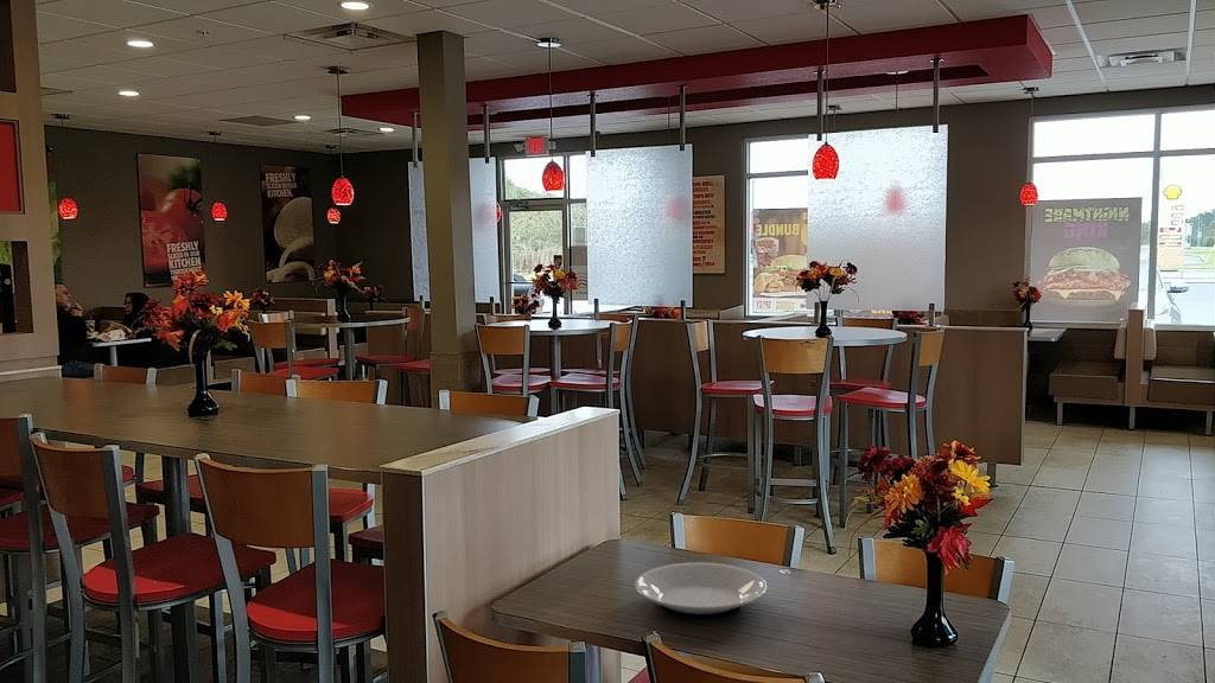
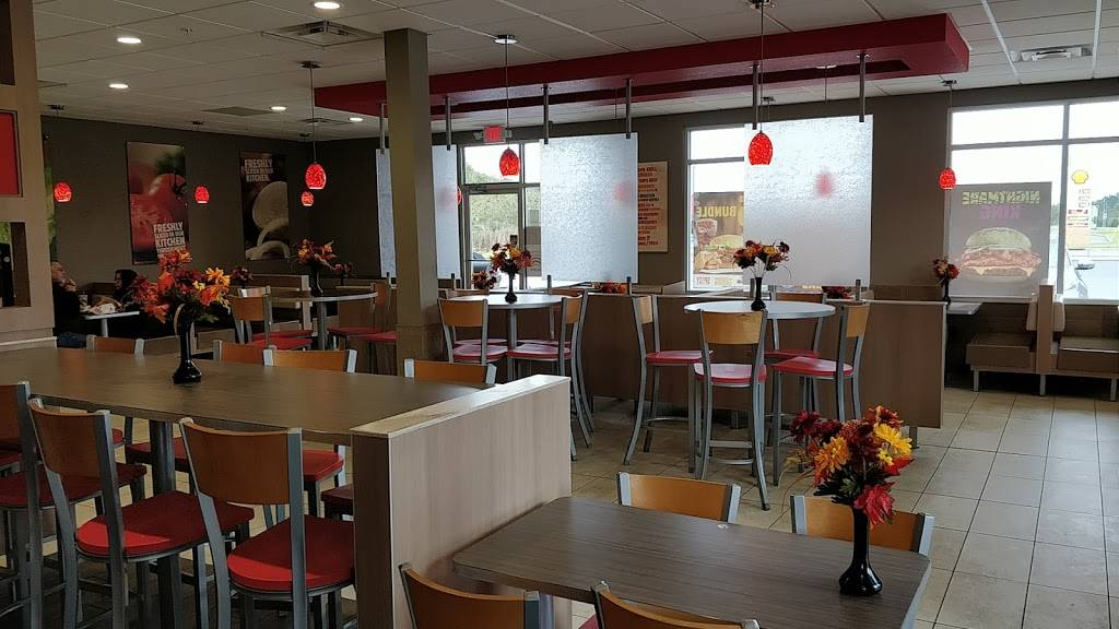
- plate (700, 593)
